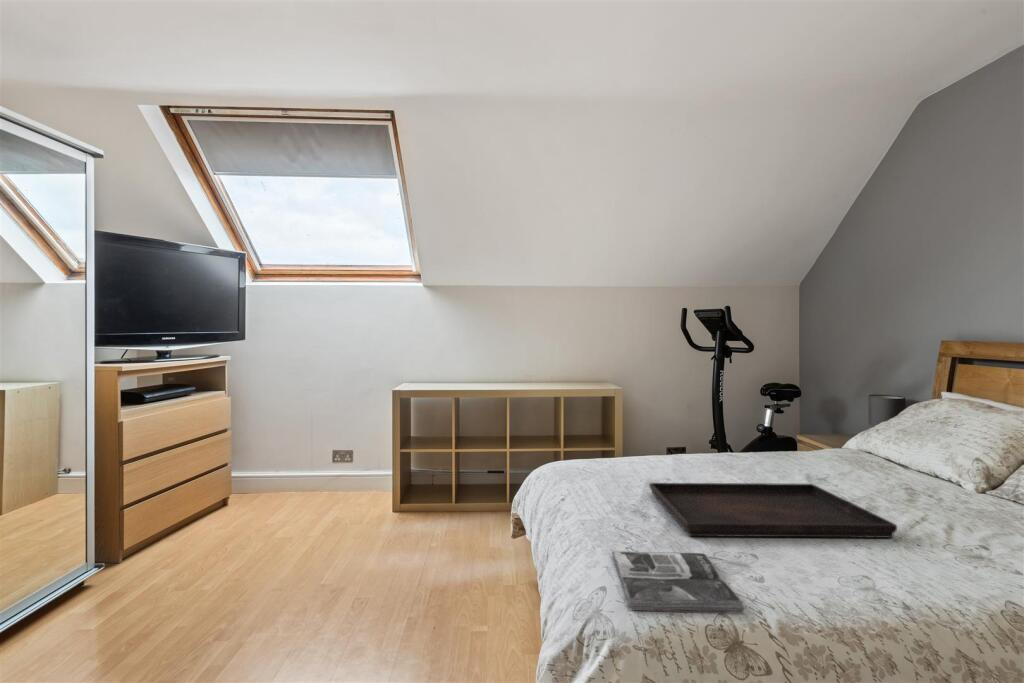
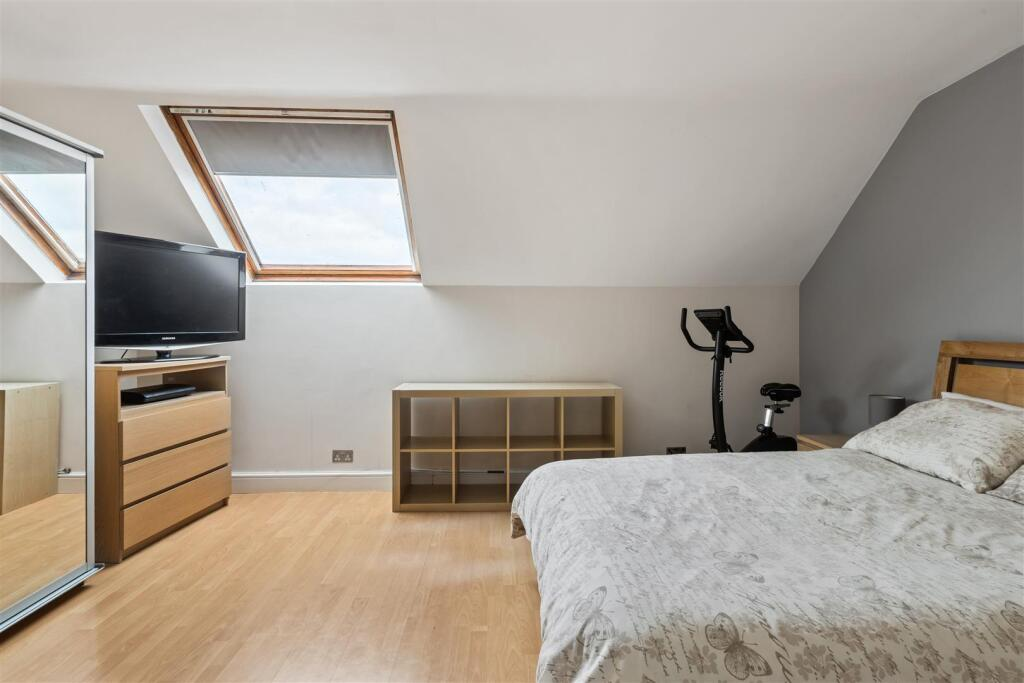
- magazine (670, 576)
- serving tray (757, 507)
